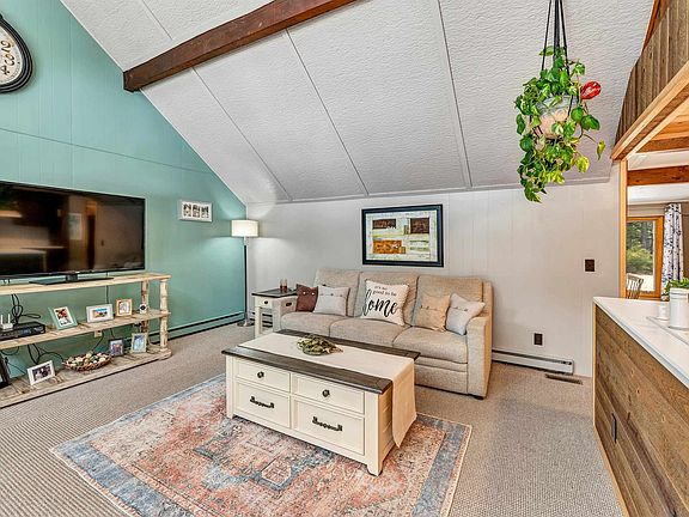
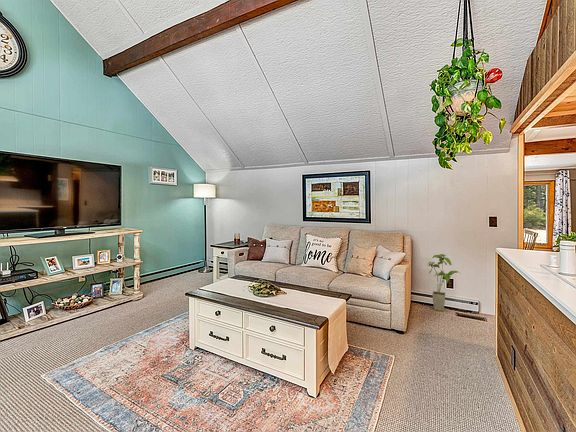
+ house plant (443, 282)
